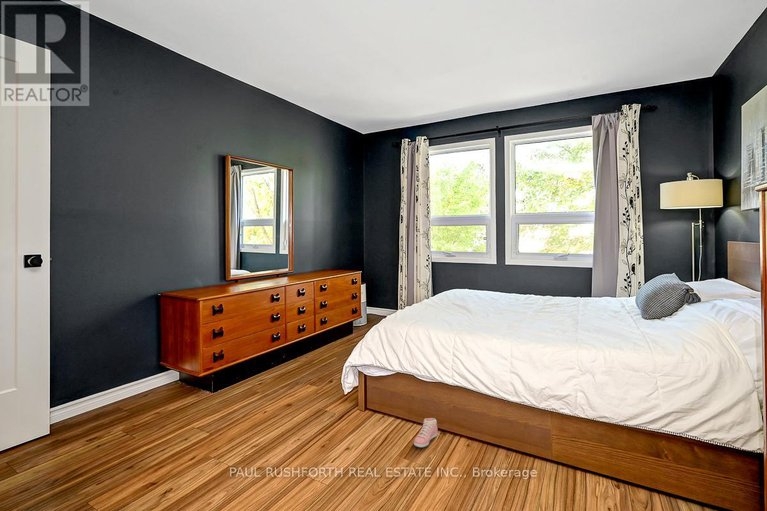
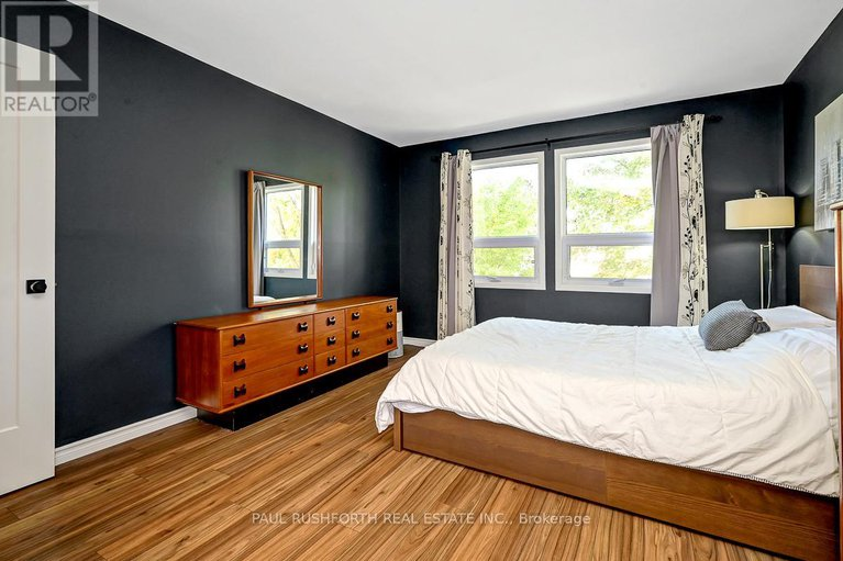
- sneaker (425, 430)
